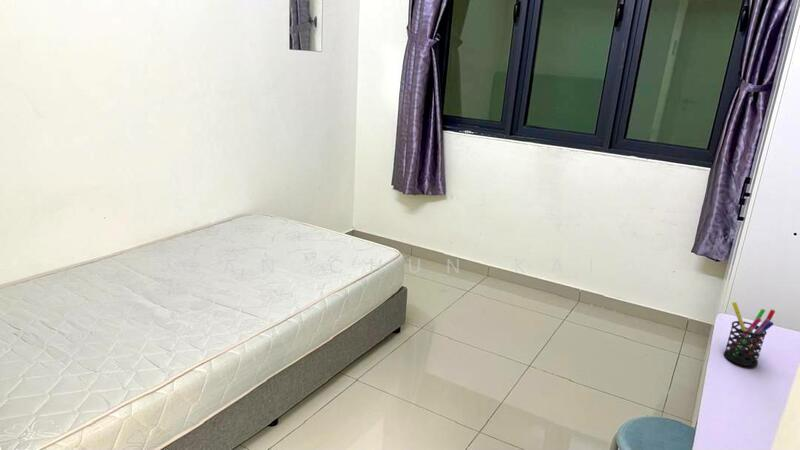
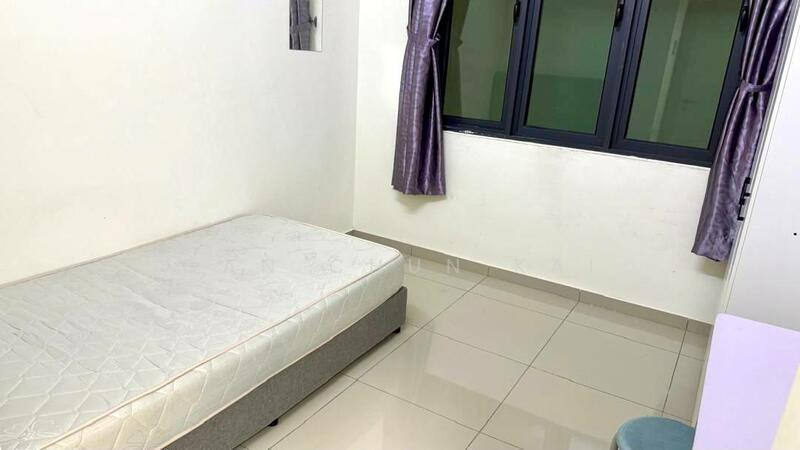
- pen holder (751, 331)
